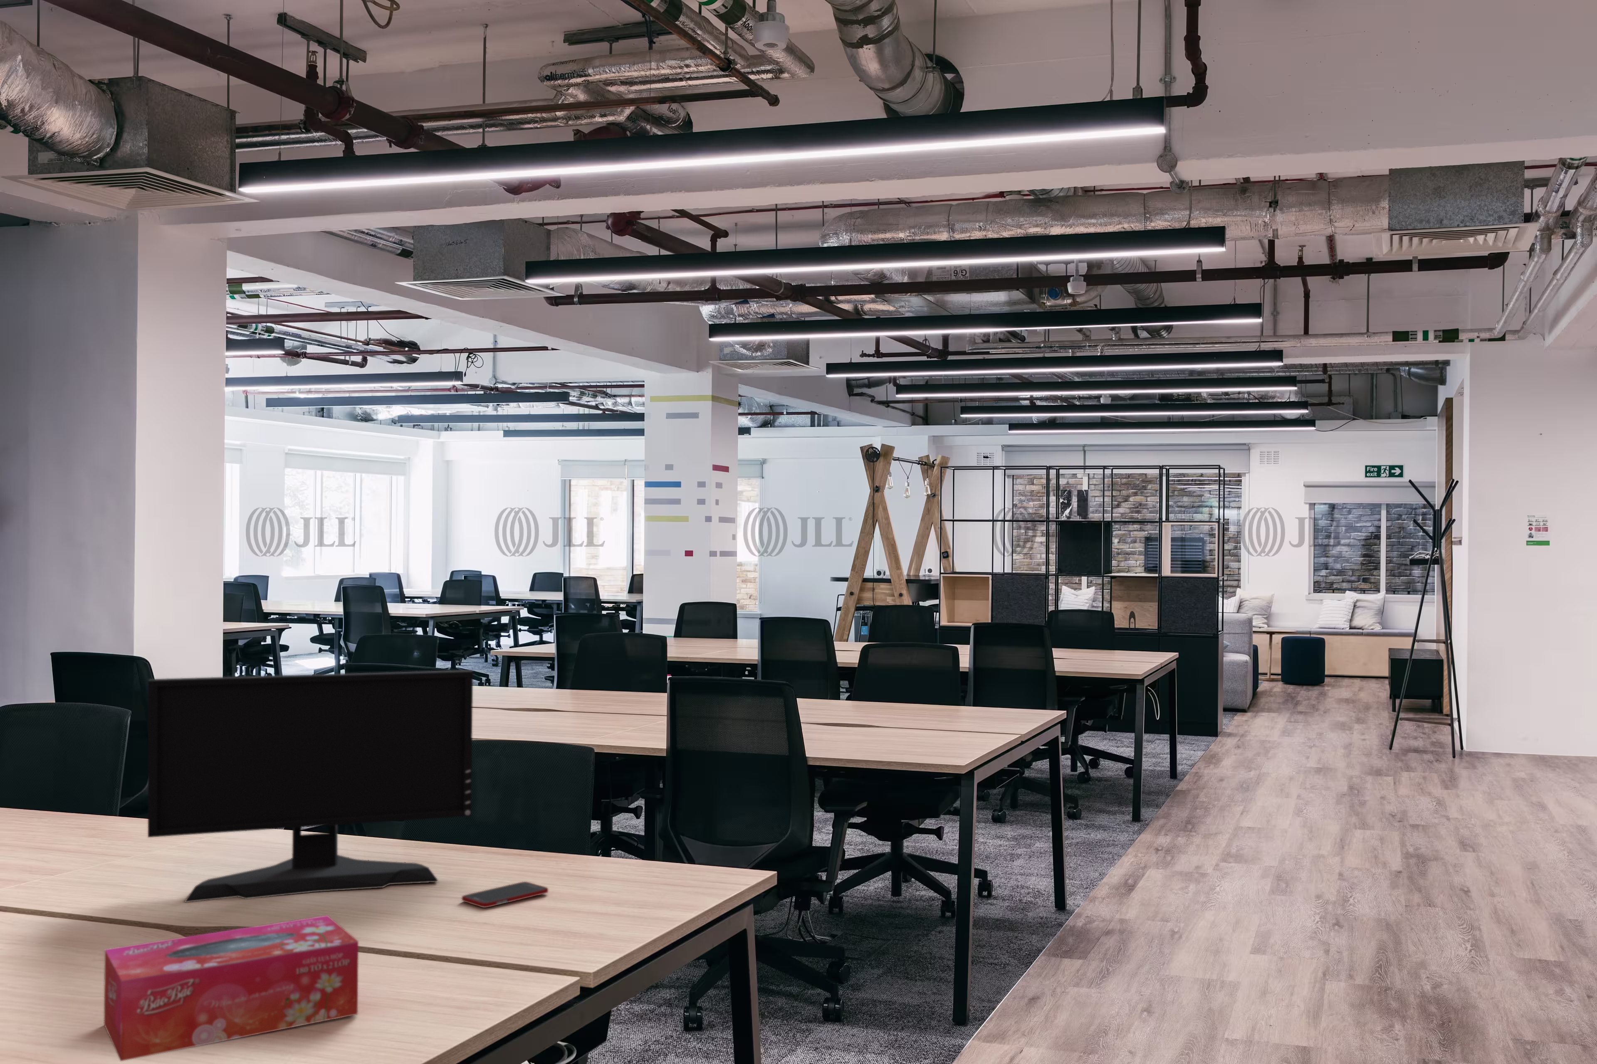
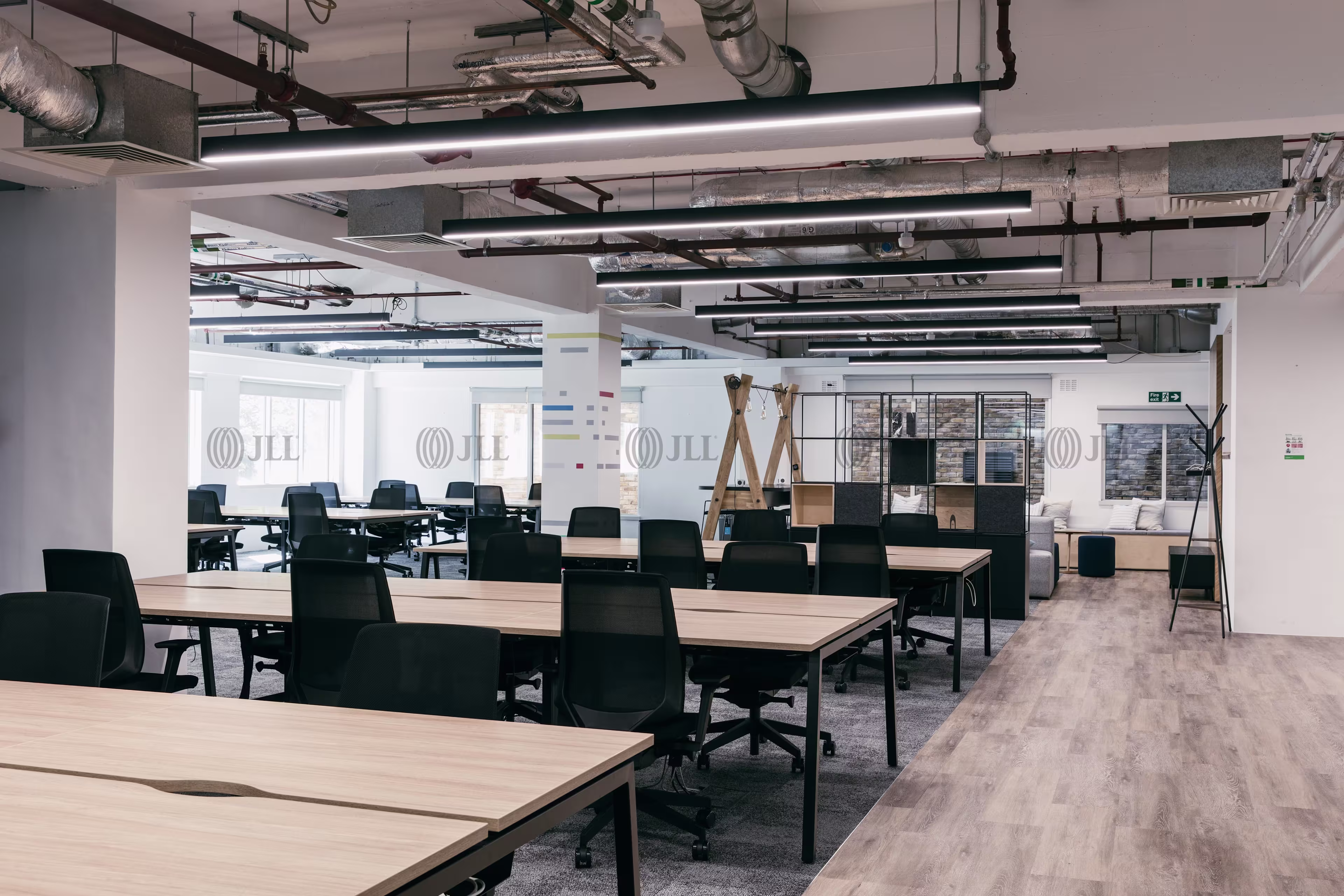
- tissue box (233, 982)
- computer monitor (316, 775)
- cell phone (505, 894)
